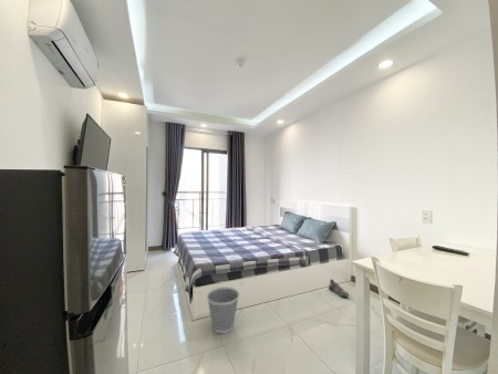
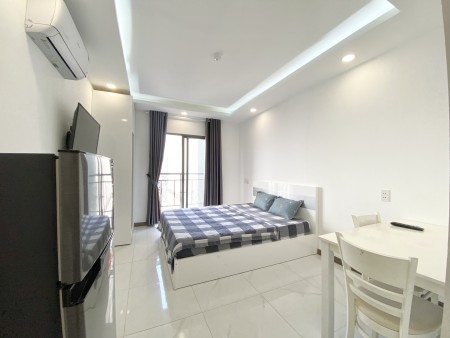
- shoe (338, 288)
- wastebasket (222, 310)
